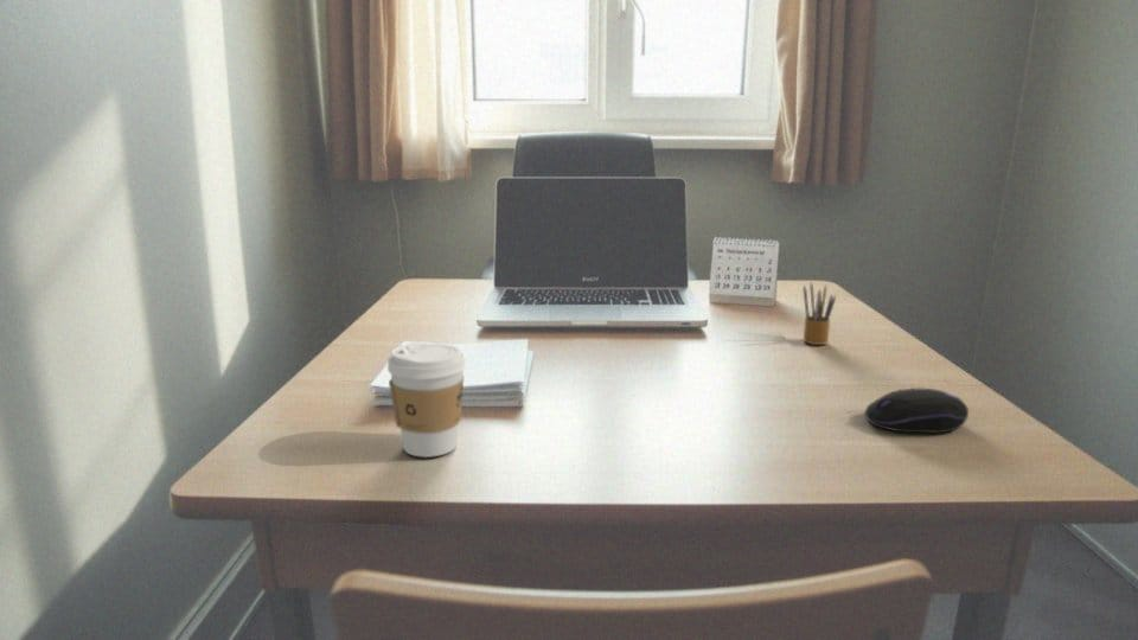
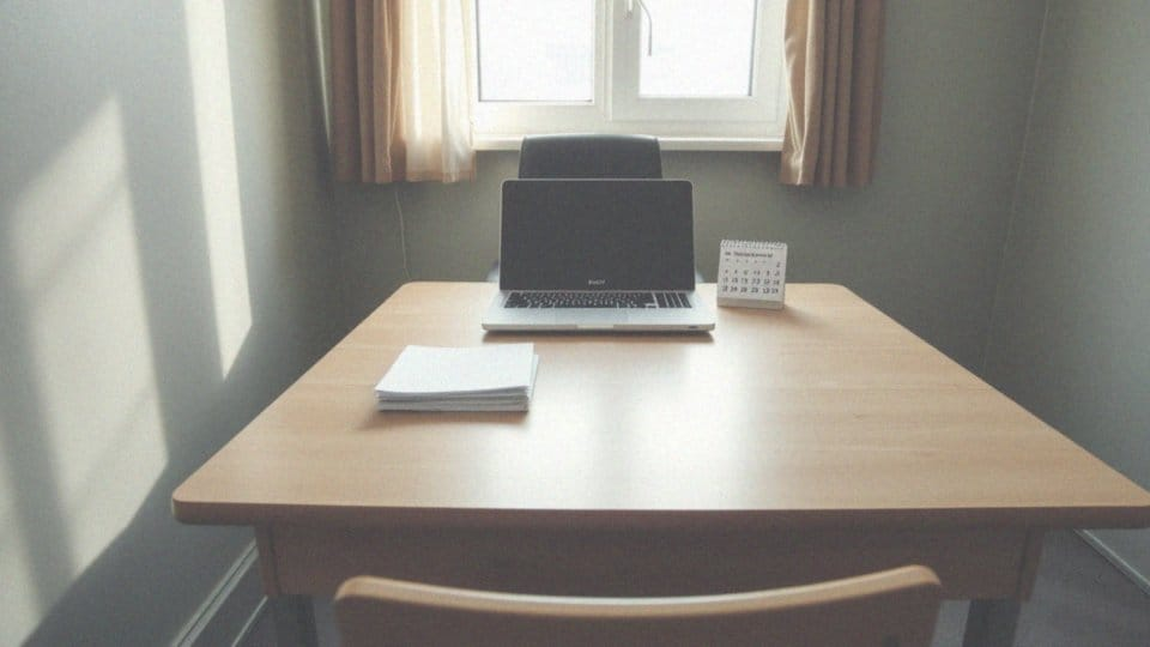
- computer mouse (916, 407)
- pencil box (816, 312)
- coffee cup (428, 397)
